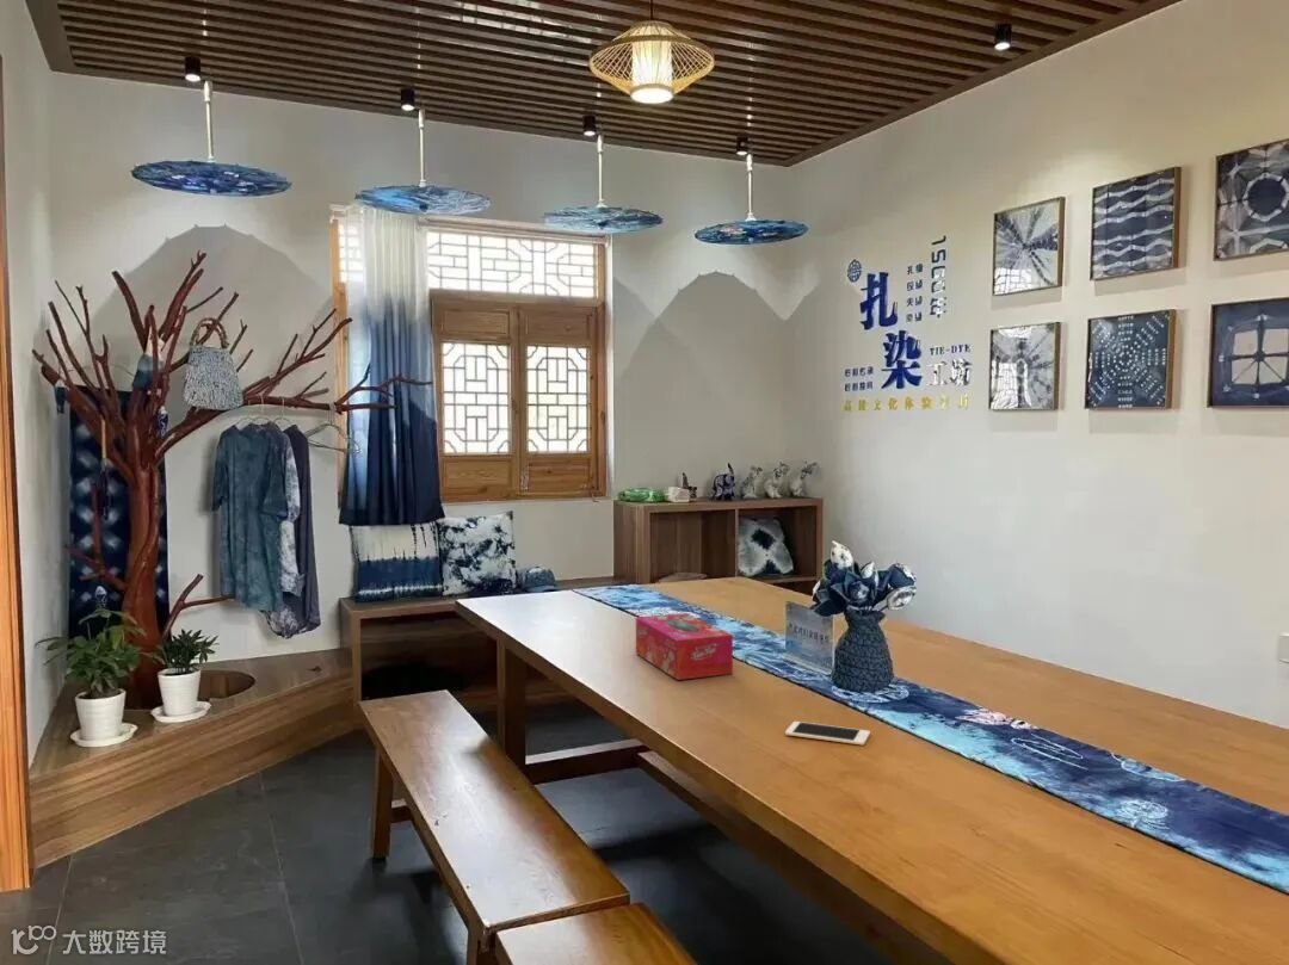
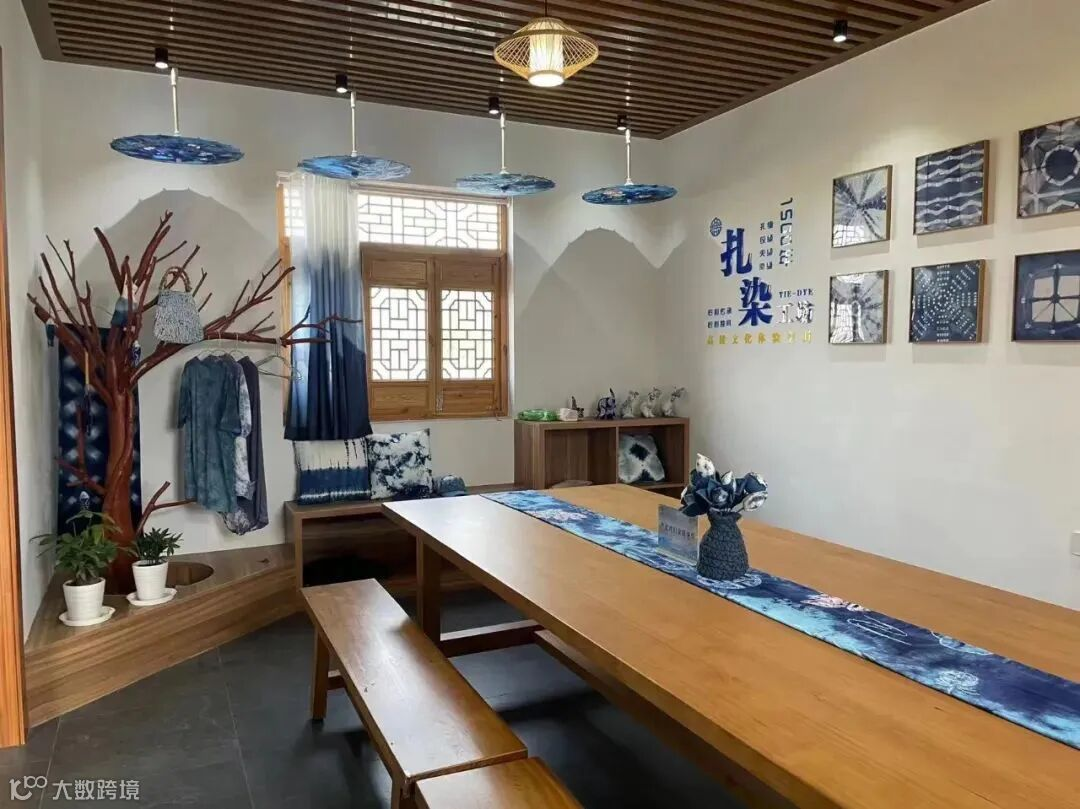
- tissue box (681, 644)
- cell phone (827, 732)
